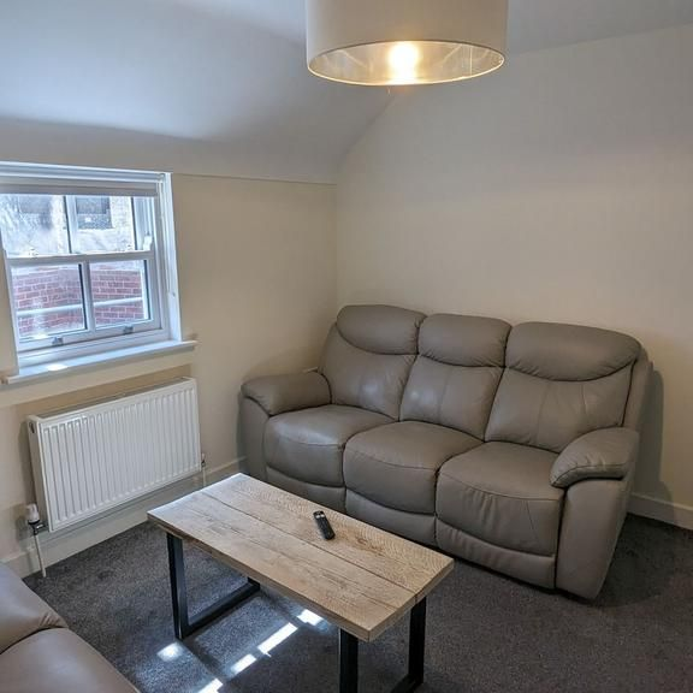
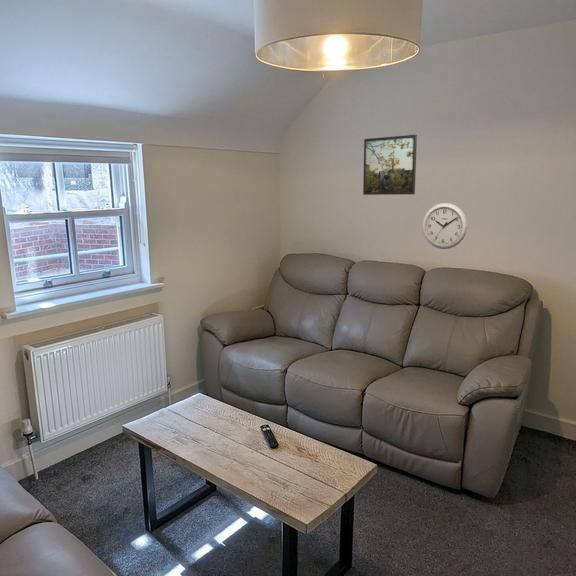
+ wall clock (443, 226)
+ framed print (388, 166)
